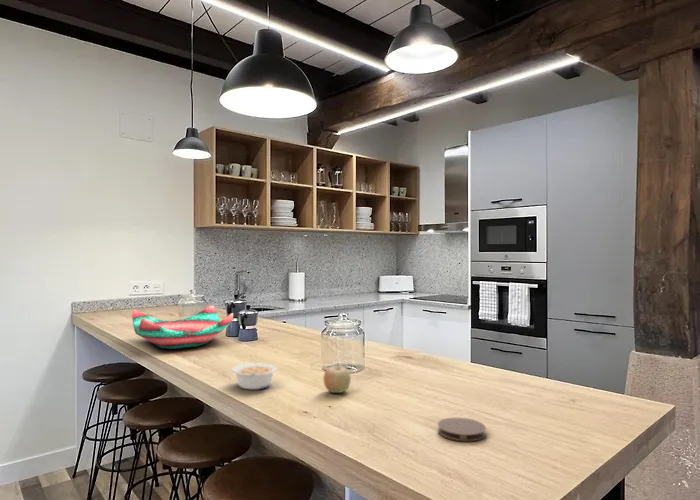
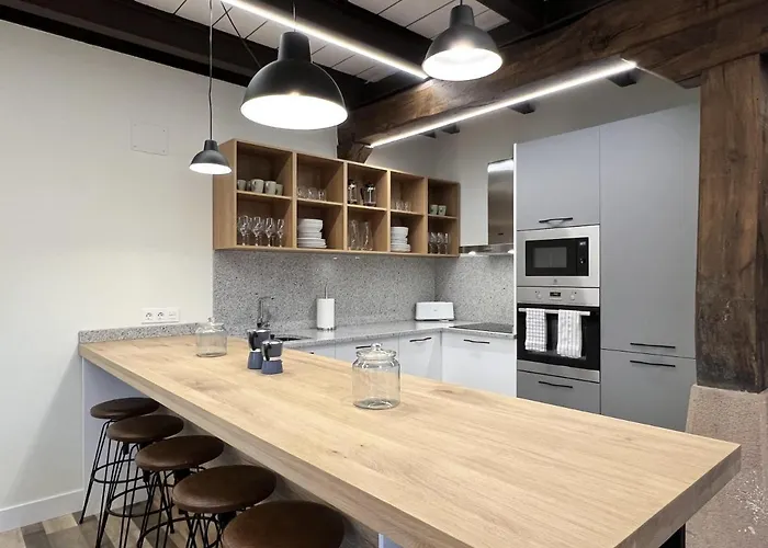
- legume (255, 375)
- decorative bowl (181, 327)
- coaster (461, 428)
- fruit (336, 377)
